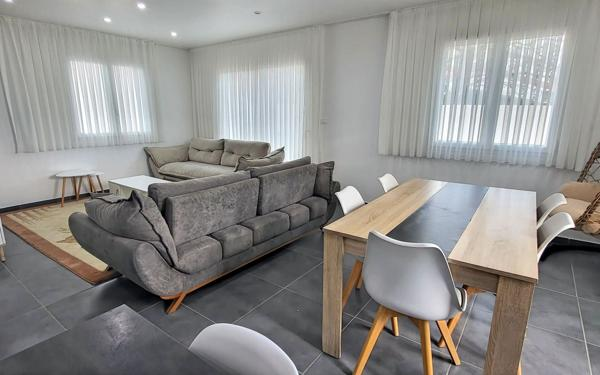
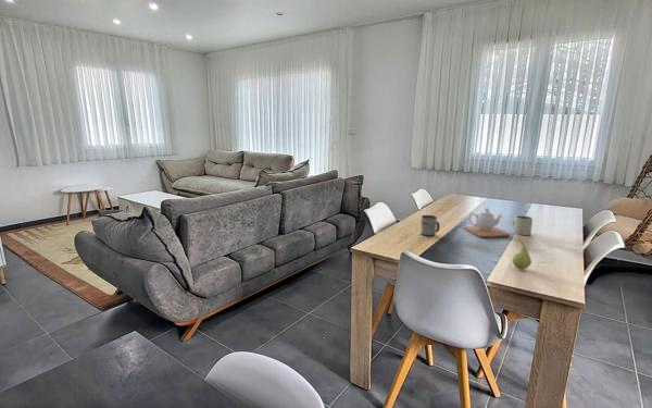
+ mug (430, 225)
+ teapot (487, 220)
+ mug (521, 224)
+ fruit (522, 254)
